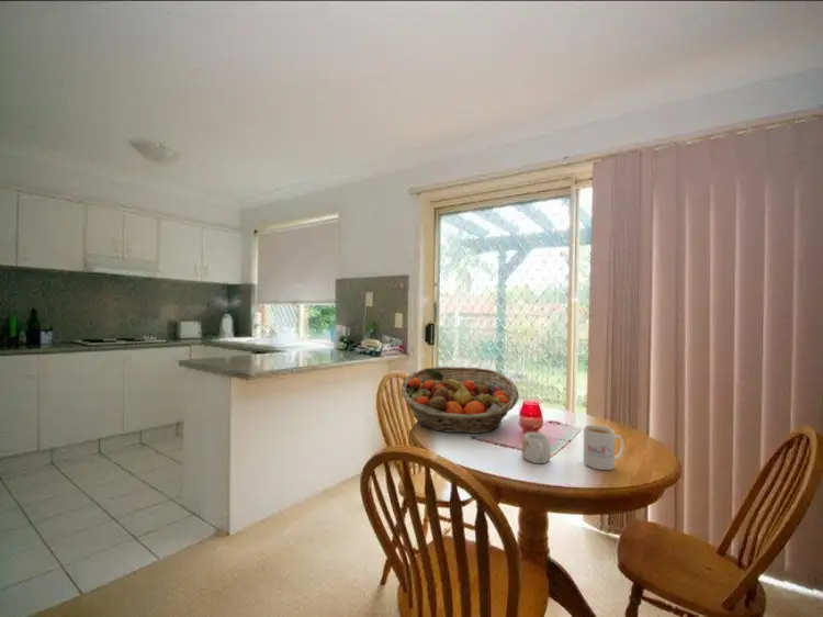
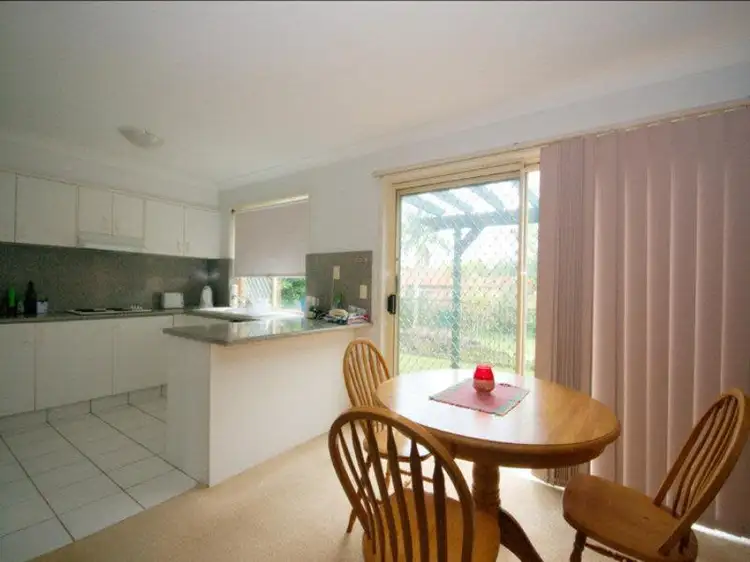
- fruit basket (458, 396)
- mug (537, 449)
- mug (604, 447)
